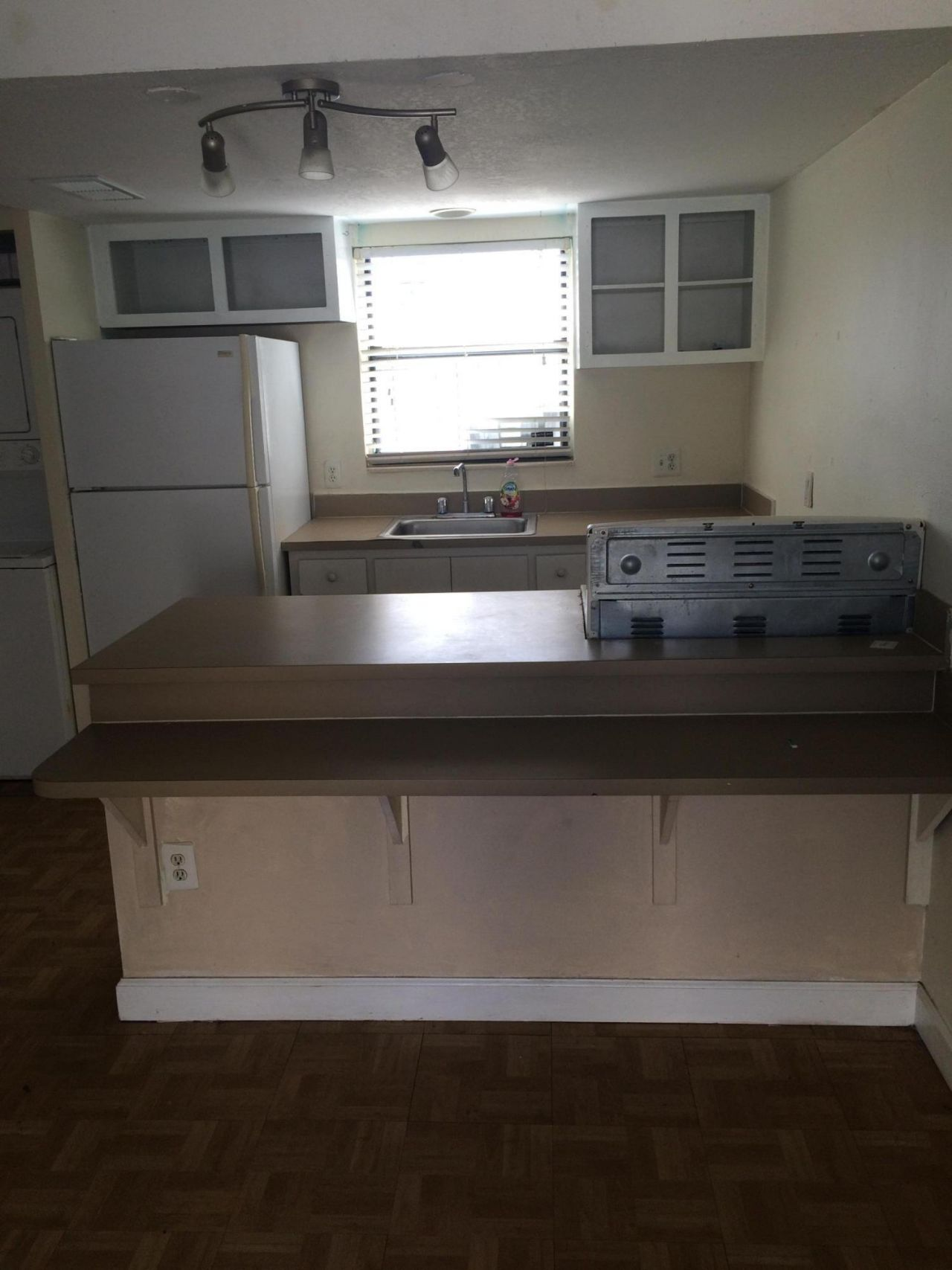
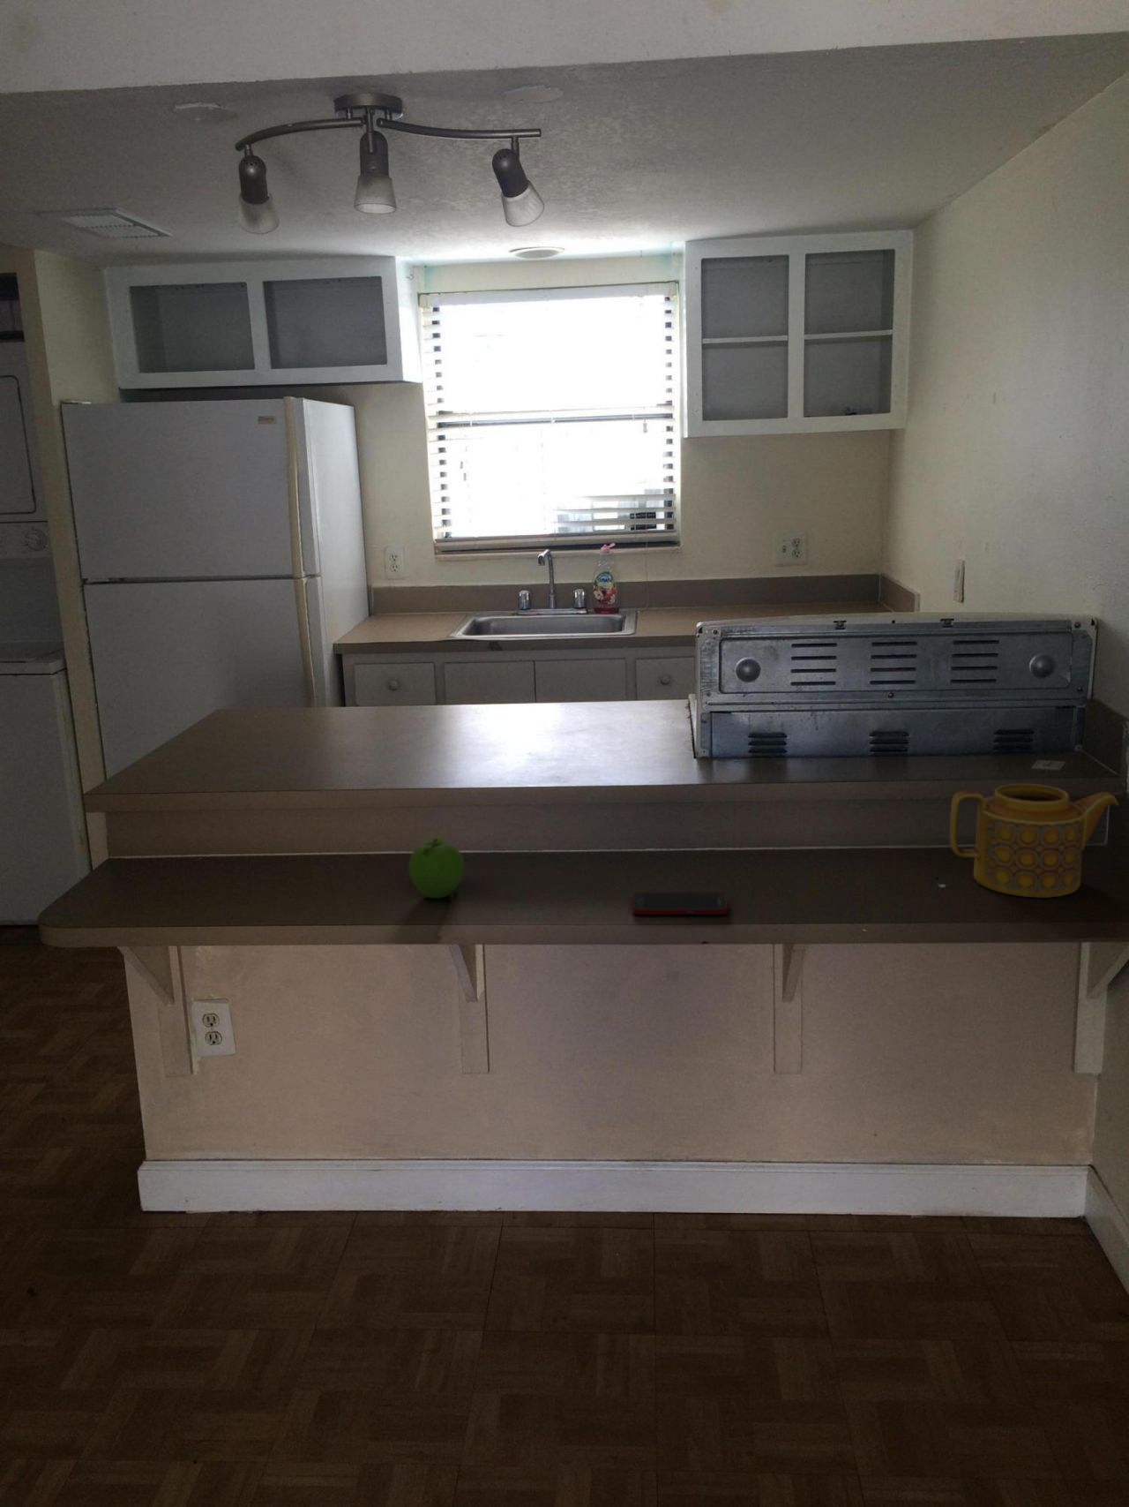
+ fruit (435, 866)
+ teapot (1032, 837)
+ cell phone (680, 903)
